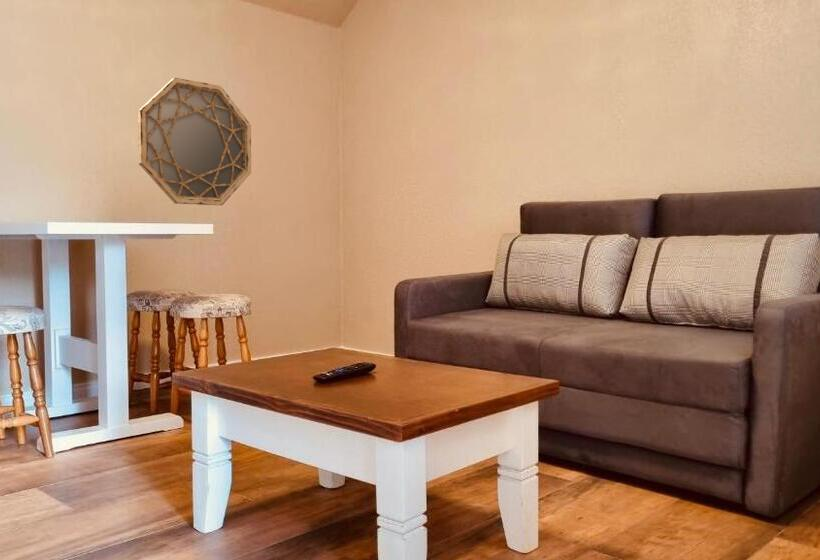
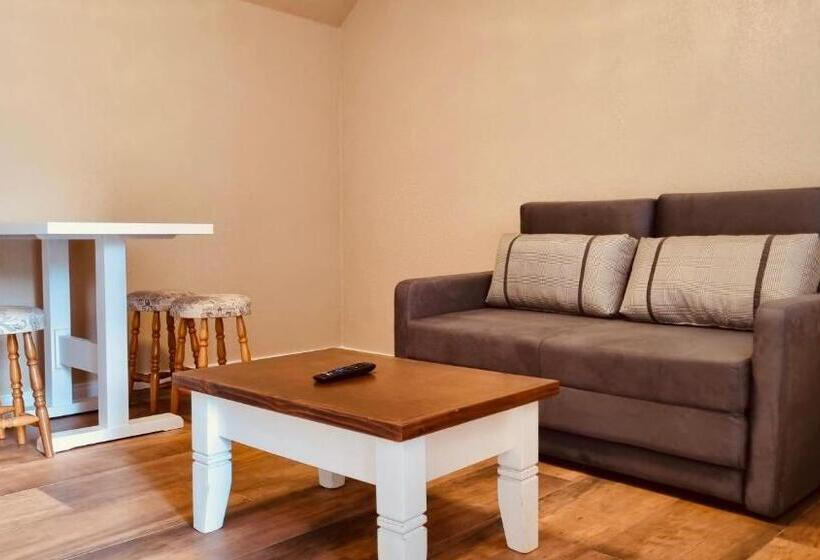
- home mirror (197, 143)
